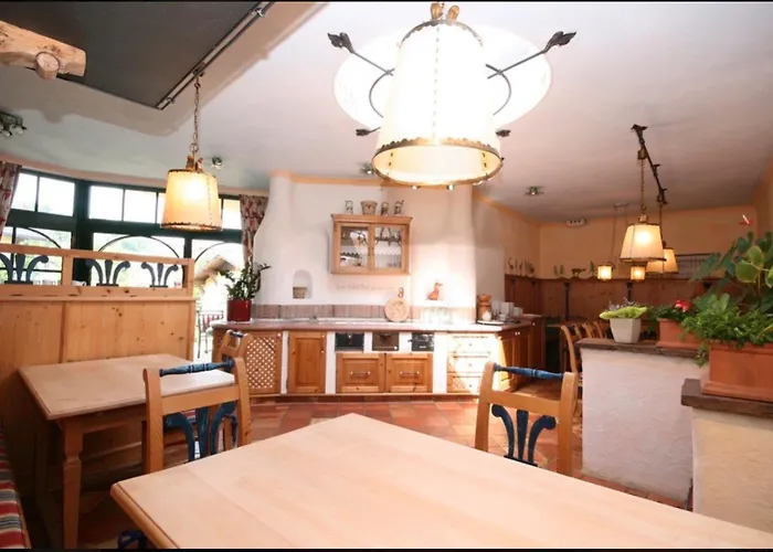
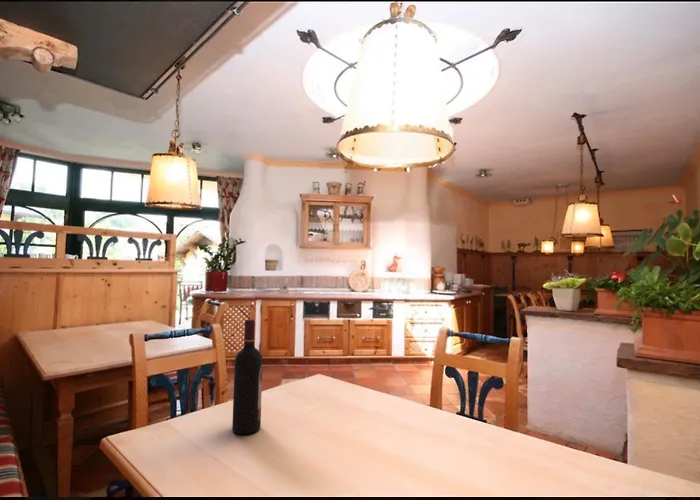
+ wine bottle (248, 373)
